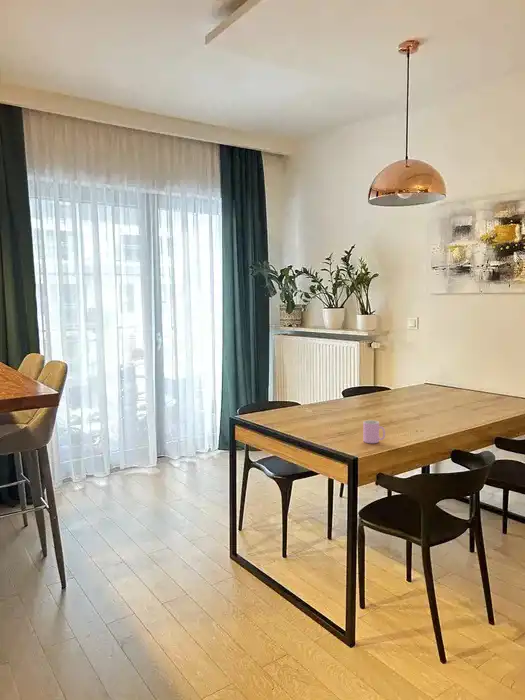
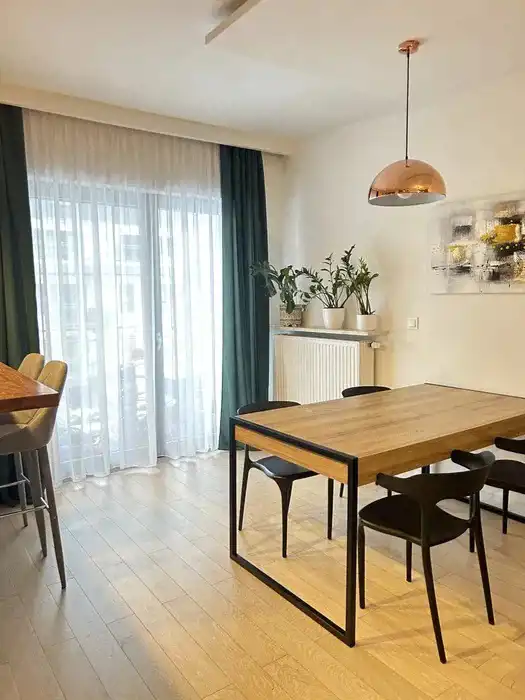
- cup (374, 432)
